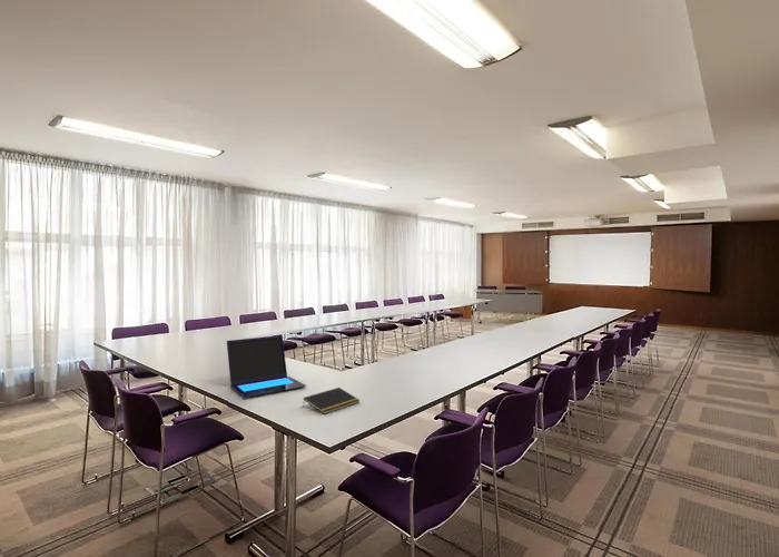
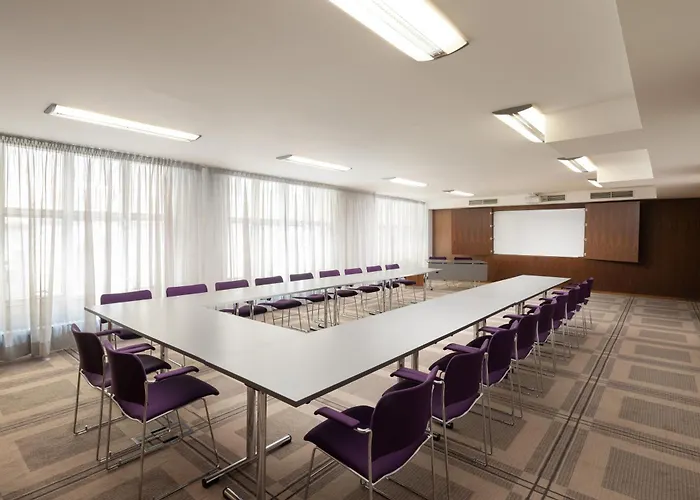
- laptop (265, 363)
- notepad (332, 400)
